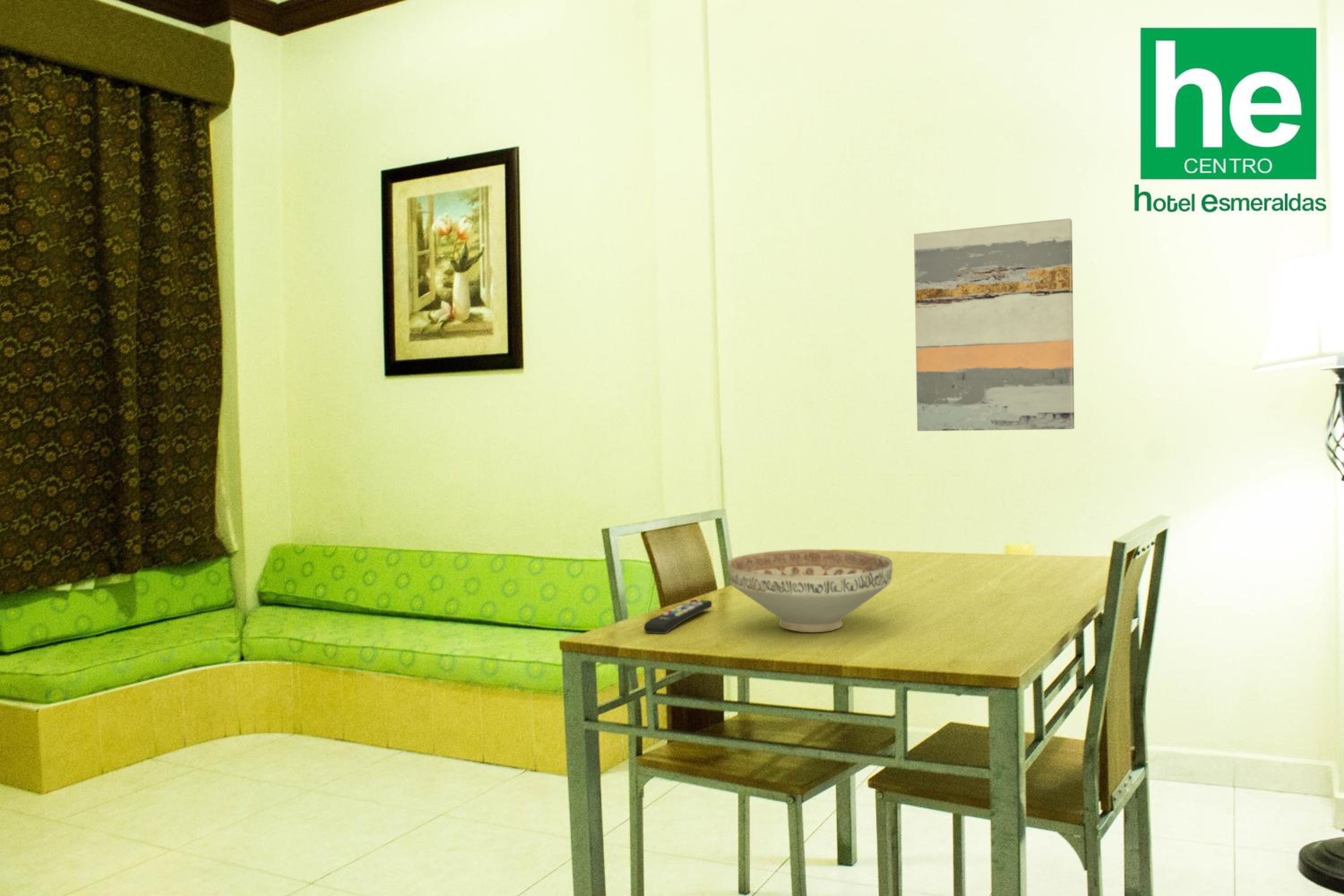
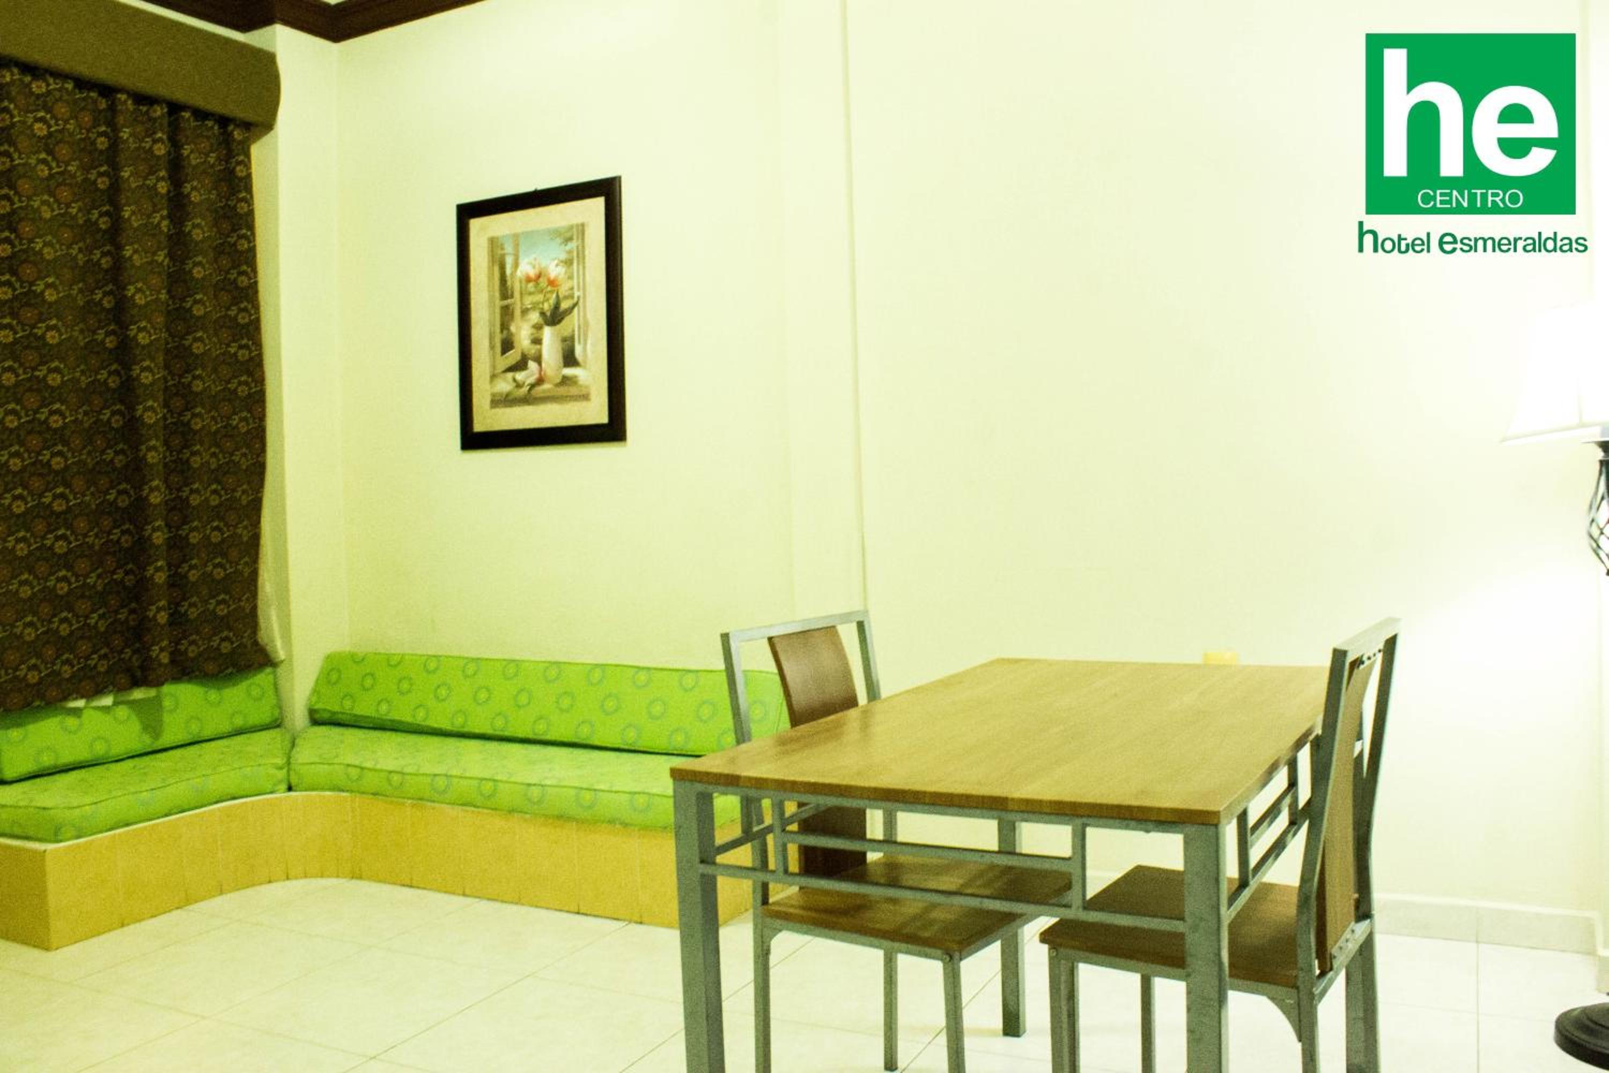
- remote control (680, 615)
- decorative bowl (810, 593)
- wall art (992, 329)
